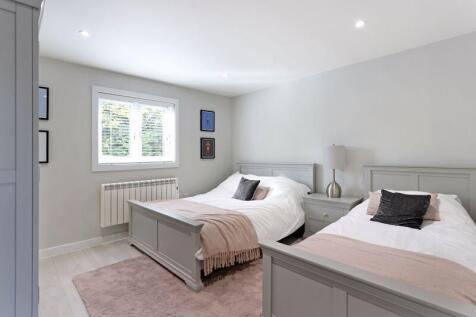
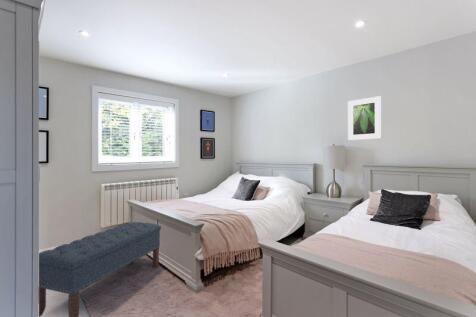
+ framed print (363, 119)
+ bench (108, 261)
